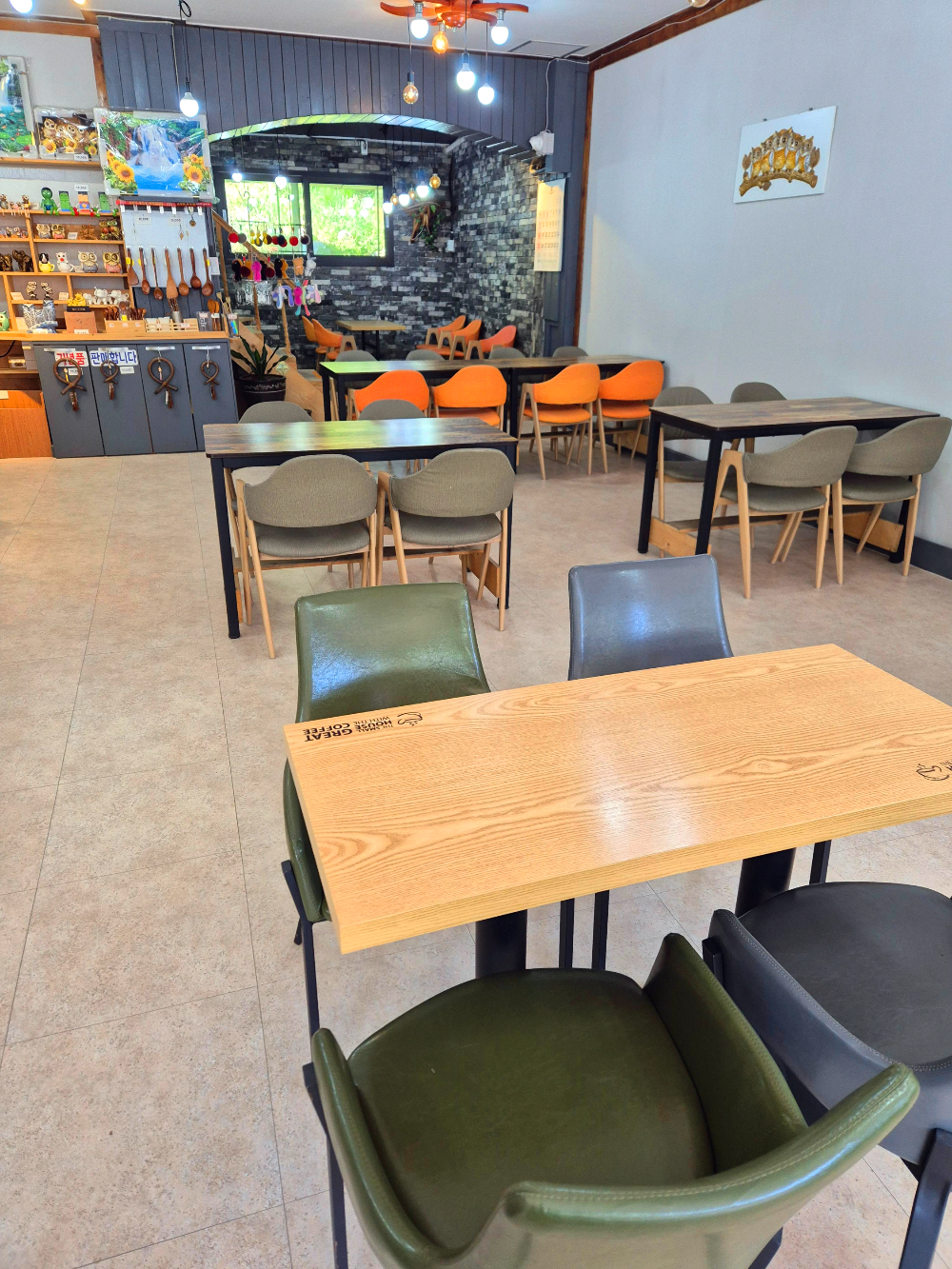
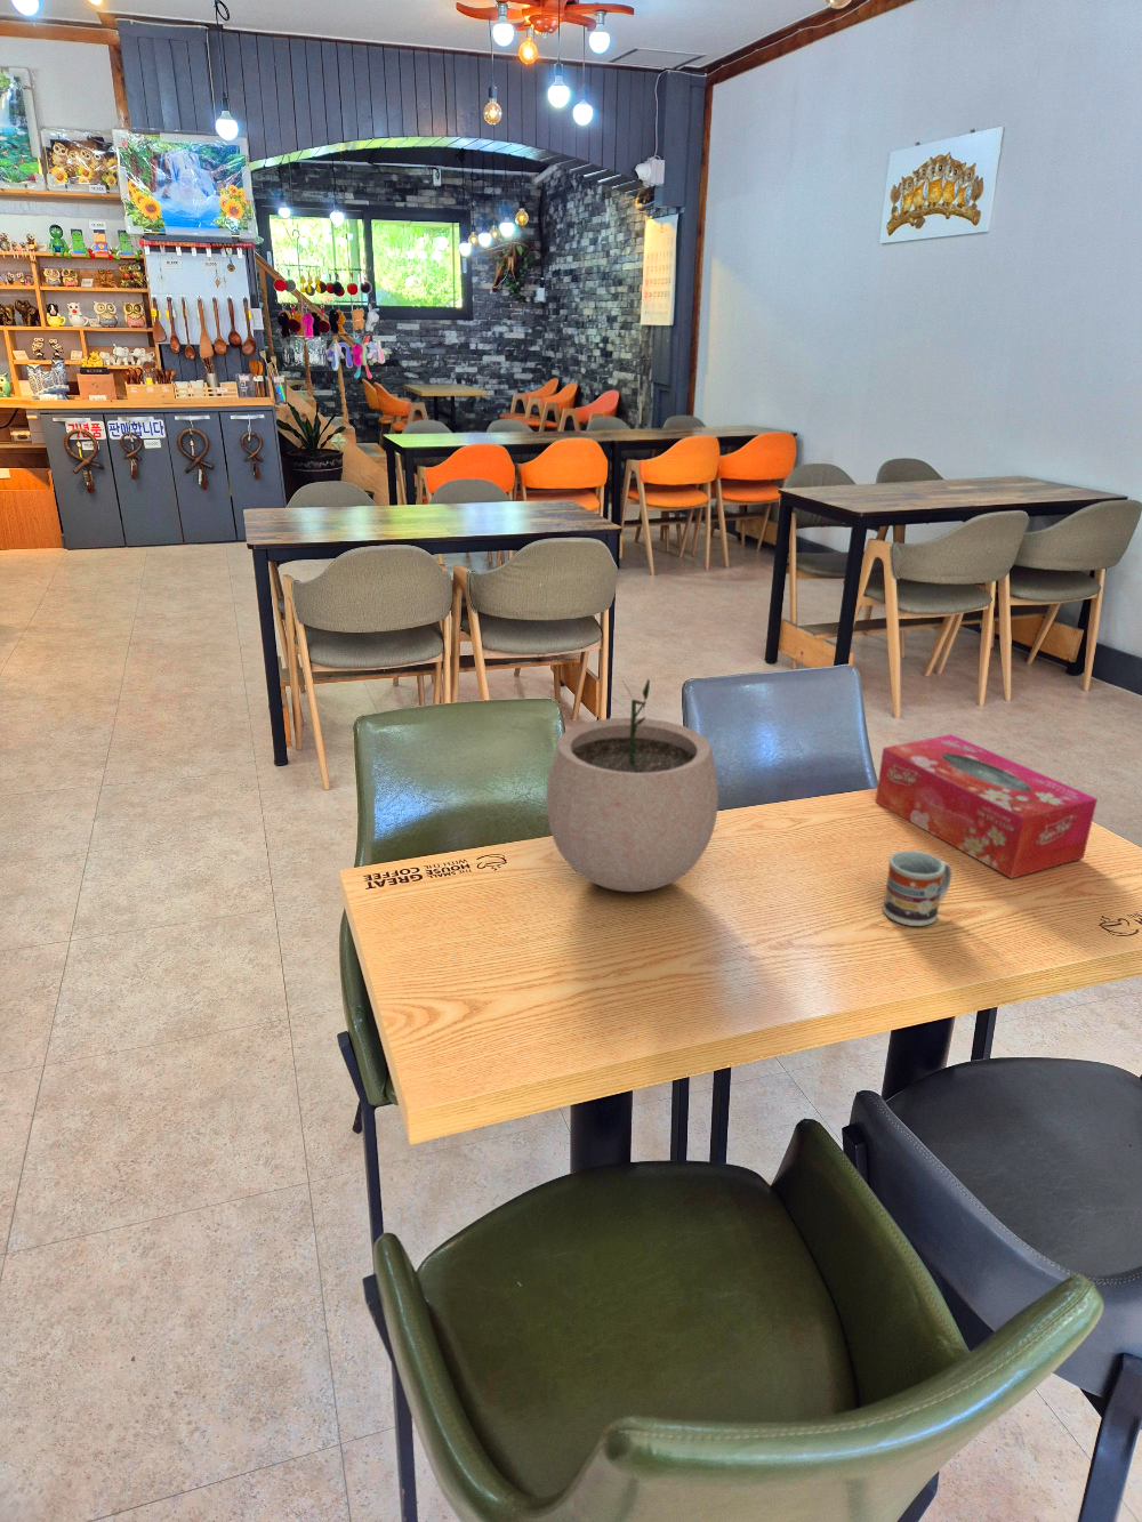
+ plant pot (631, 782)
+ tissue box (979, 800)
+ cup (920, 885)
